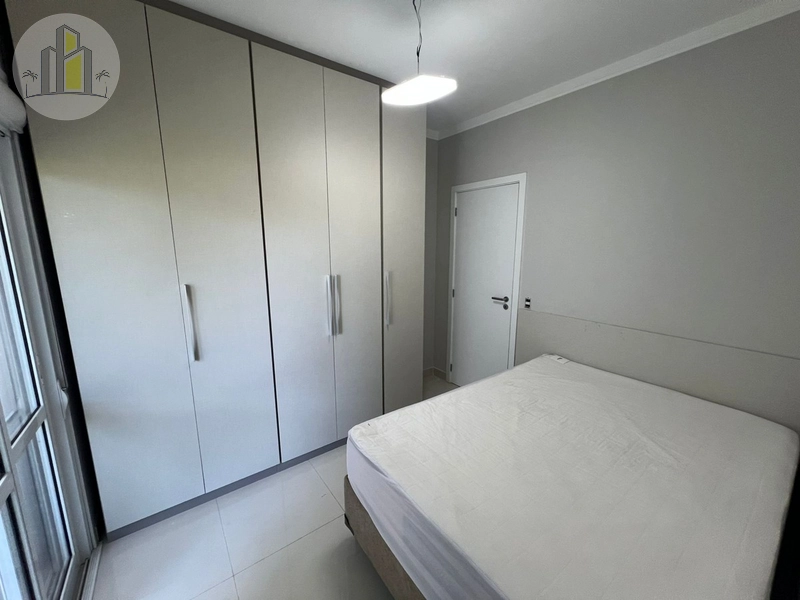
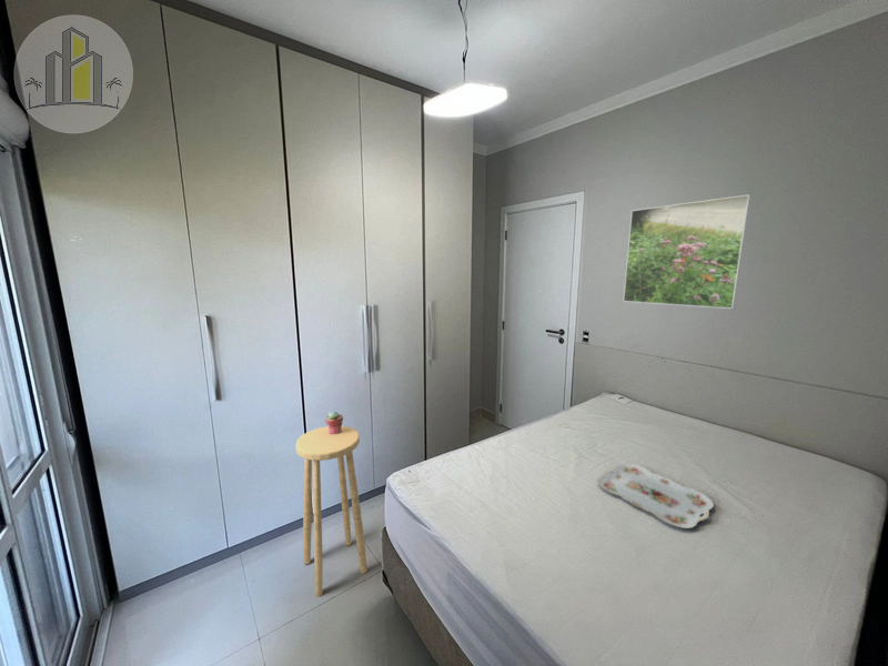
+ serving tray (652, 492)
+ potted succulent (334, 421)
+ stool (341, 500)
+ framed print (678, 255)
